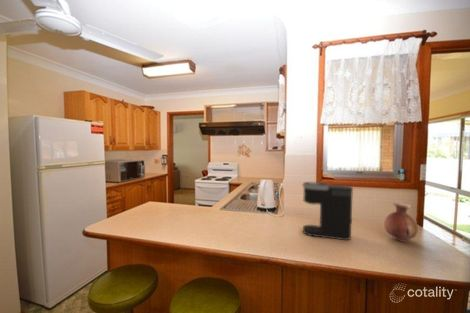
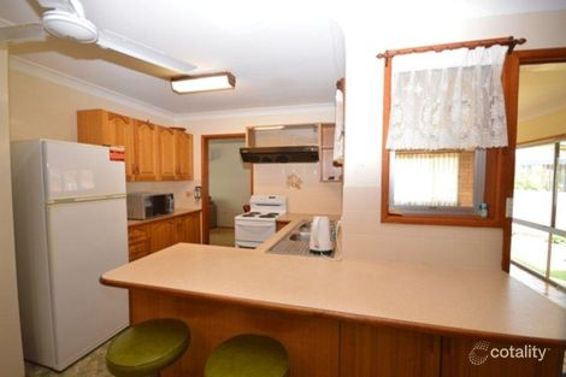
- coffee maker (326, 209)
- vase (400, 222)
